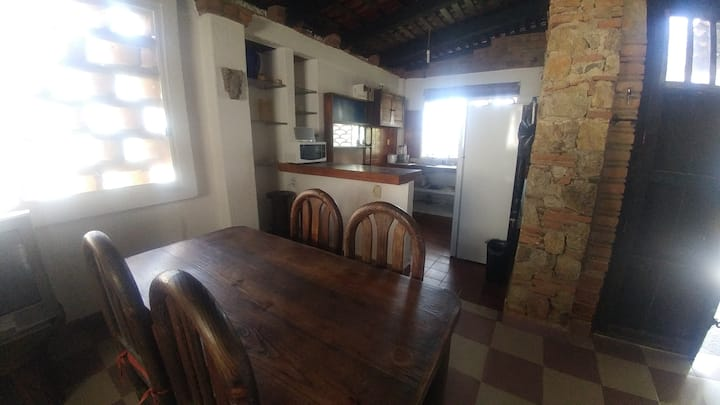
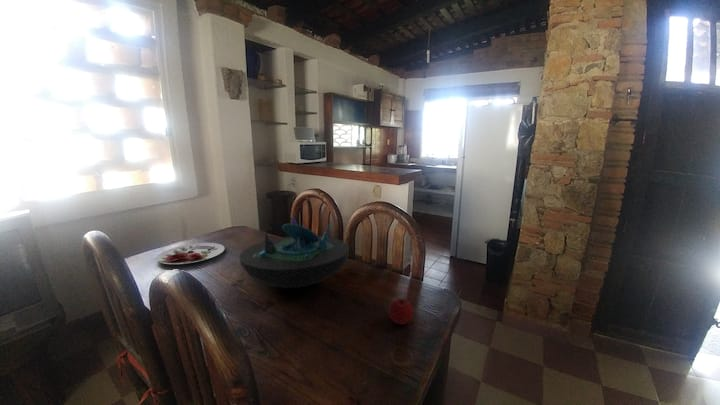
+ decorative bowl (296, 250)
+ plate (192, 252)
+ apple (401, 309)
